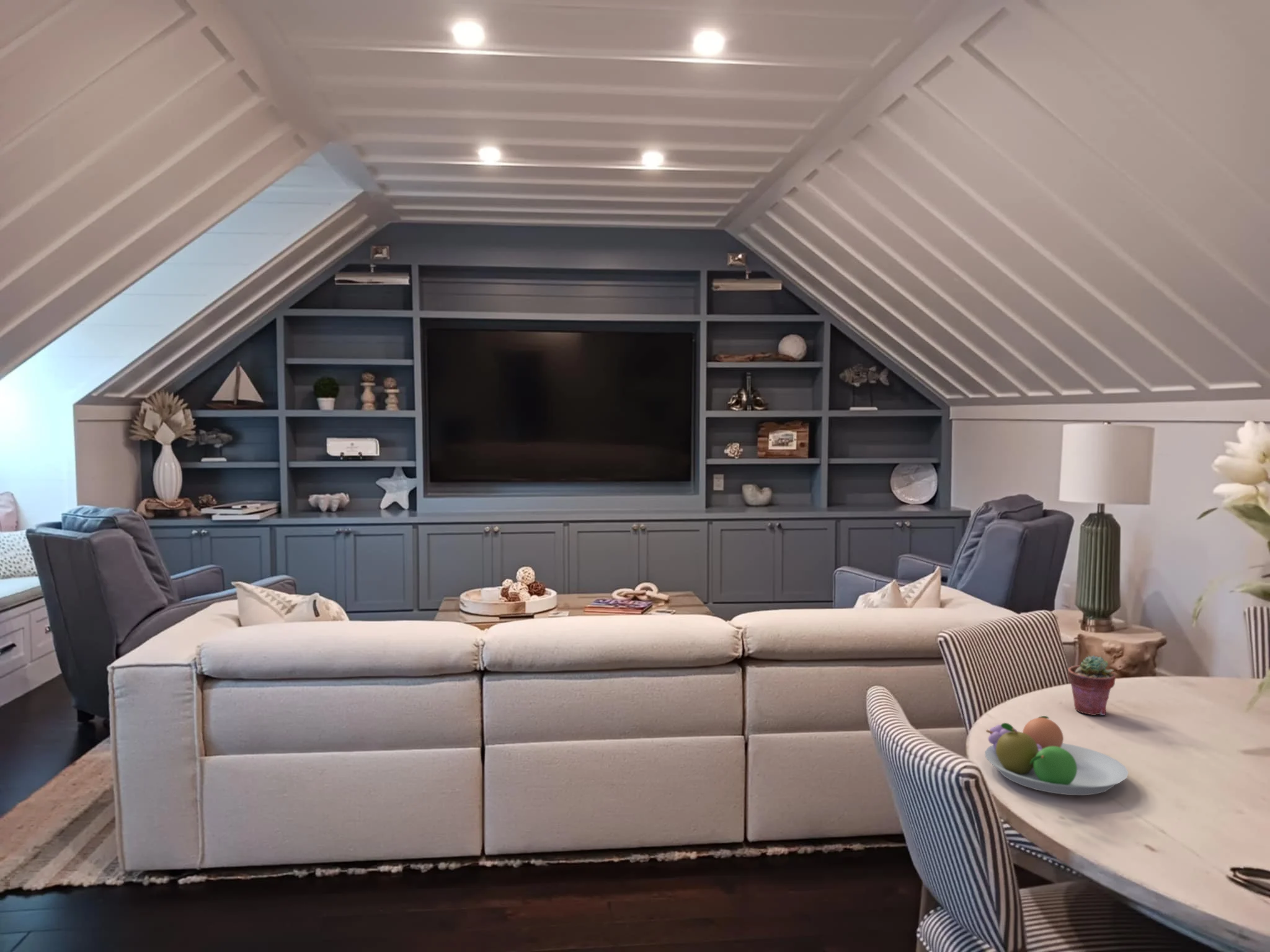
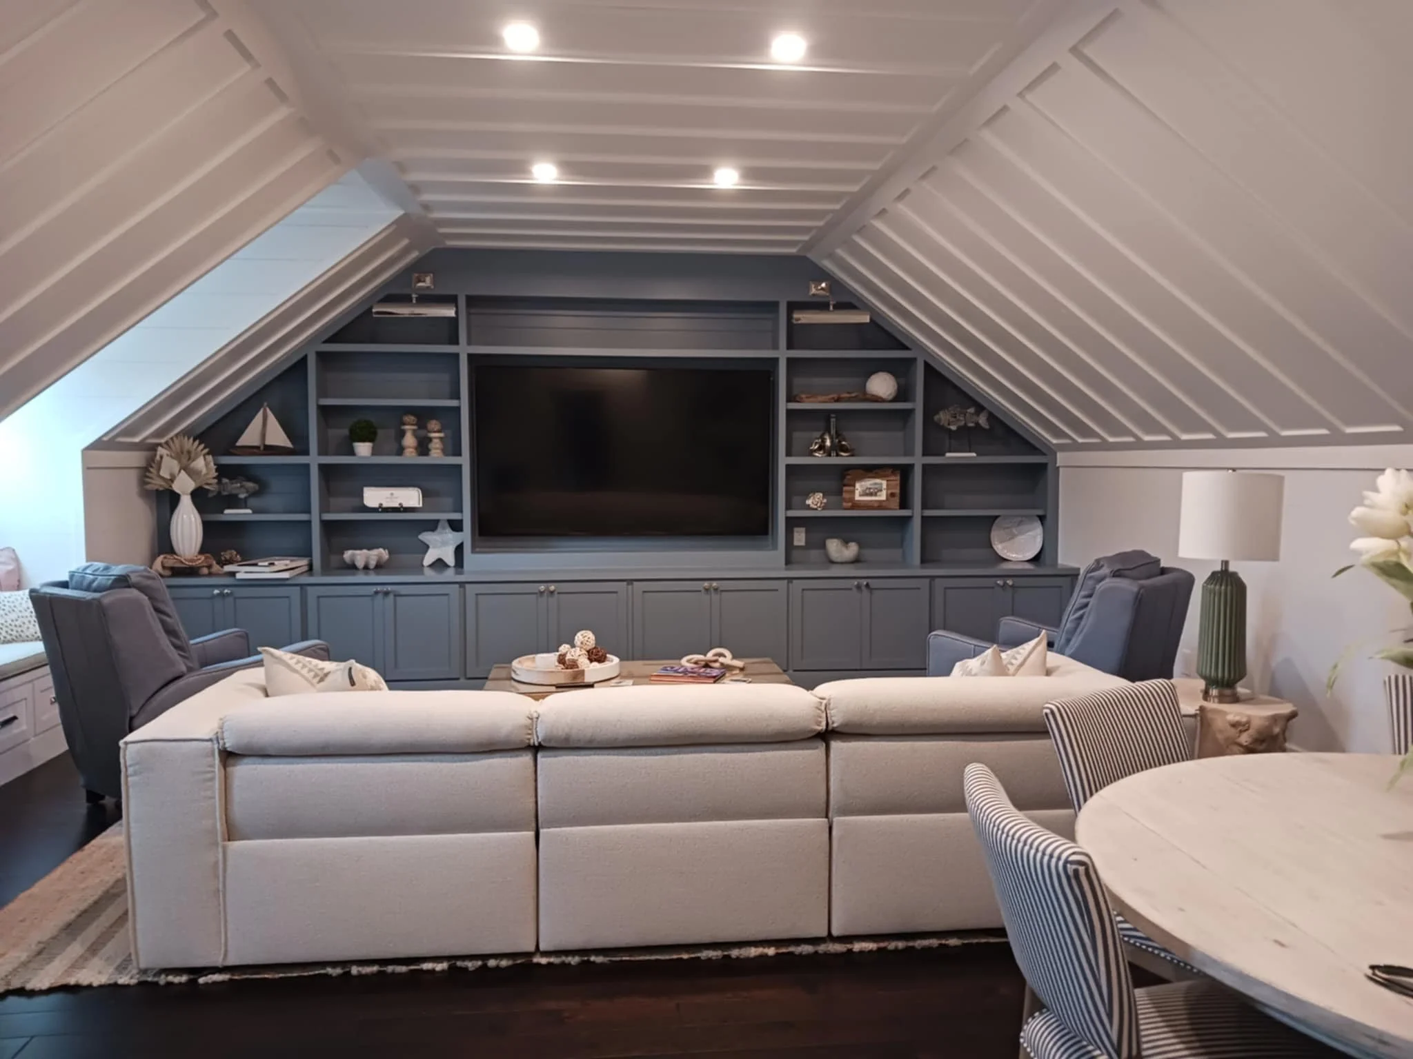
- potted succulent (1091, 683)
- fruit bowl (1051, 750)
